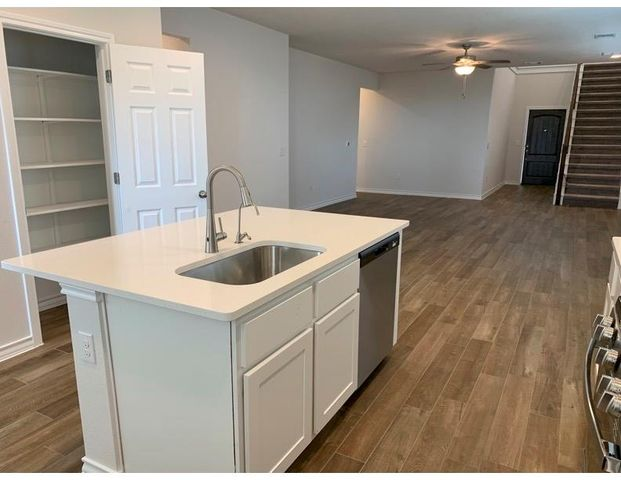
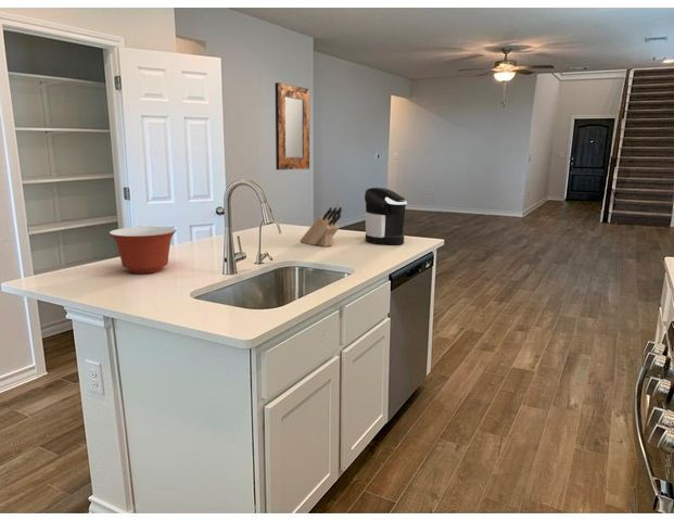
+ knife block (321, 225)
+ coffee maker (386, 215)
+ home mirror (293, 128)
+ mixing bowl (144, 250)
